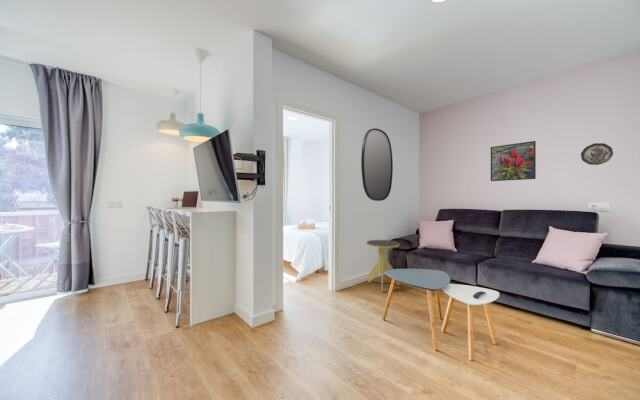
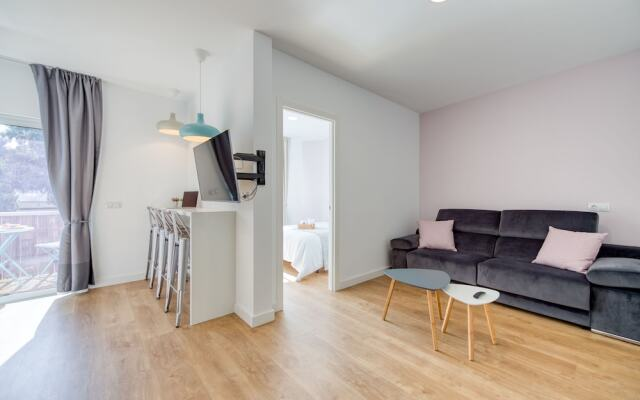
- decorative plate (596, 154)
- home mirror (377, 165)
- side table (381, 264)
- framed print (511, 162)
